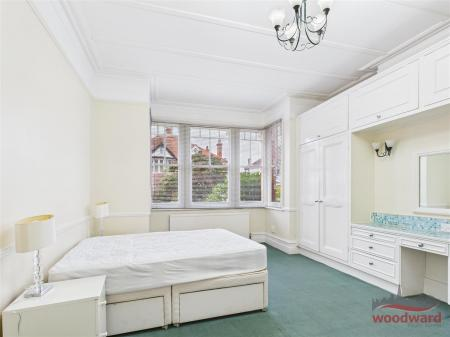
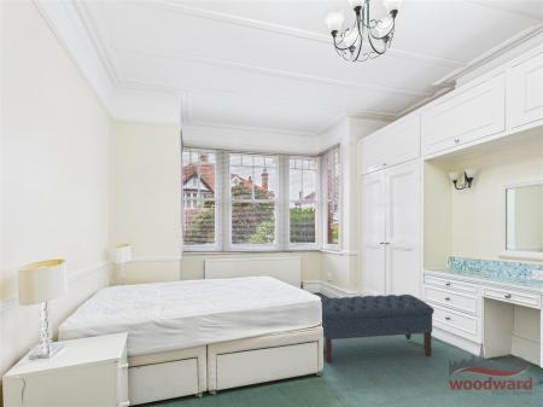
+ bench (370, 325)
